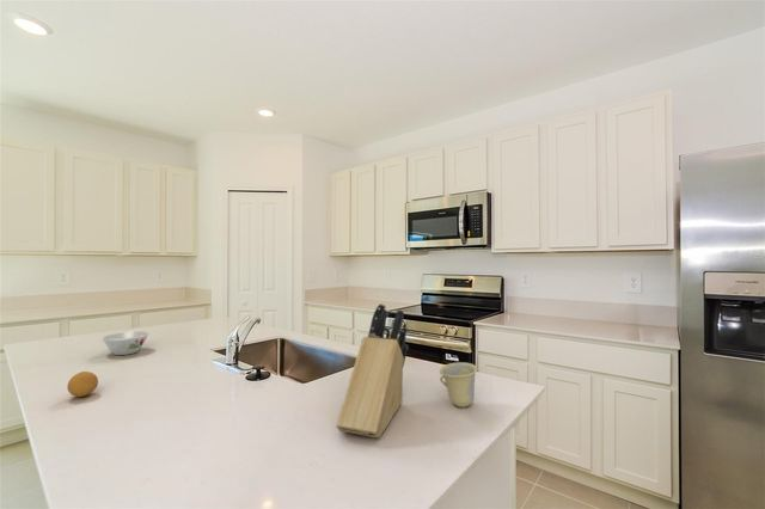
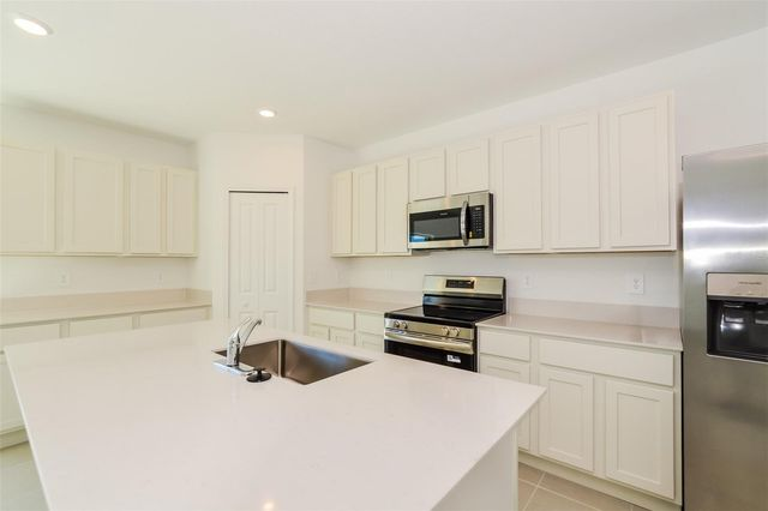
- knife block (378, 360)
- cup (458, 385)
- bowl (126, 343)
- fruit (82, 384)
